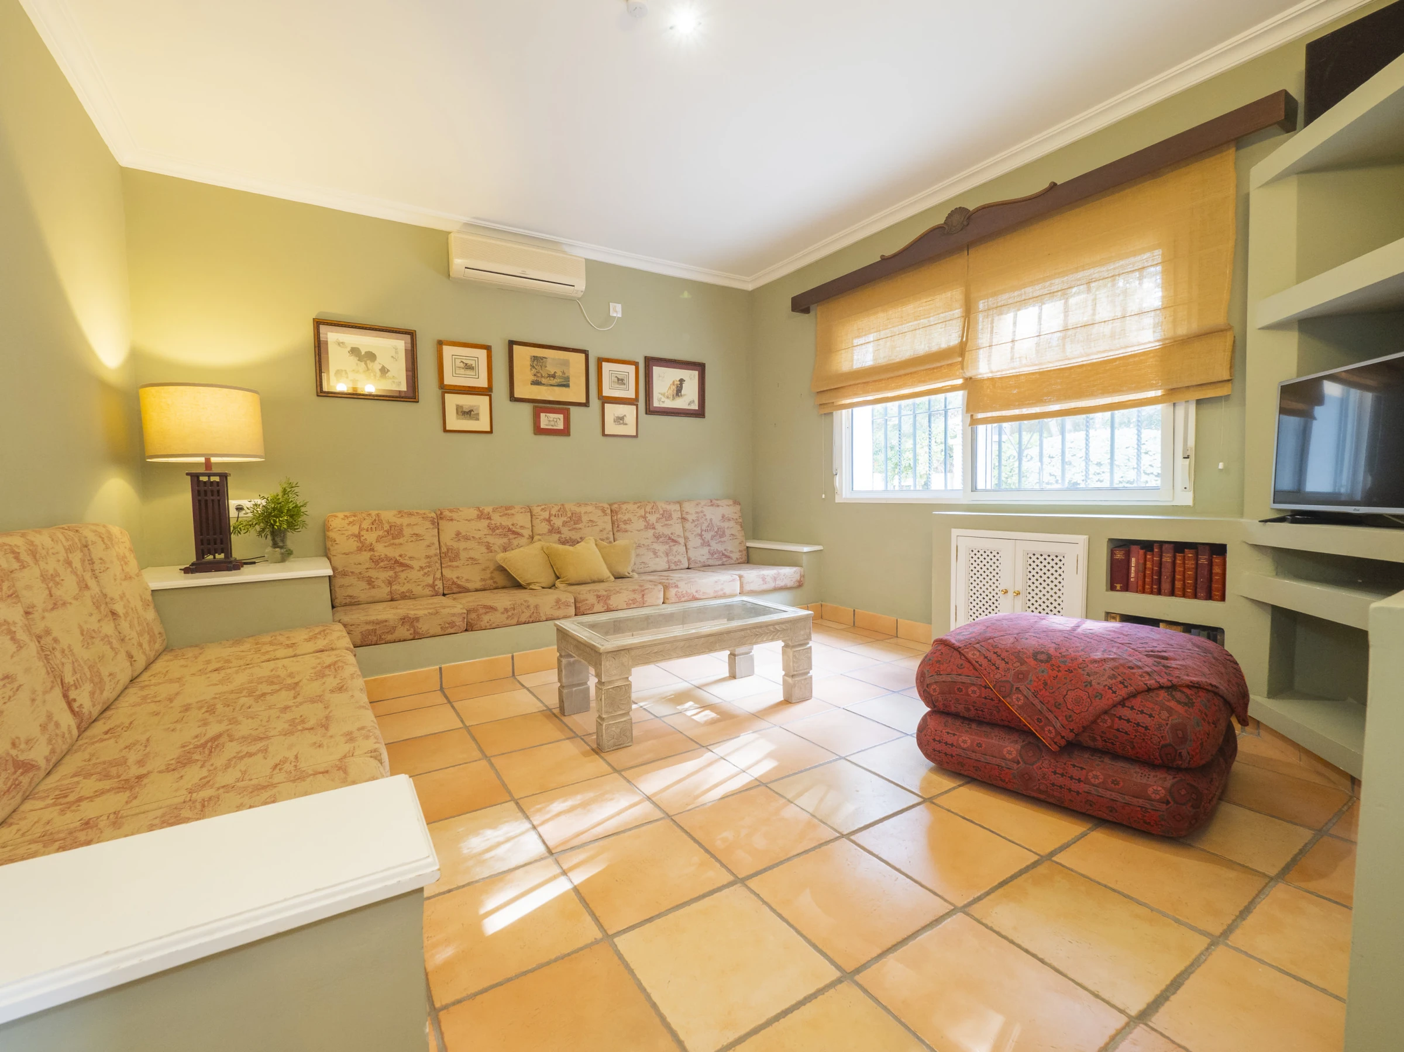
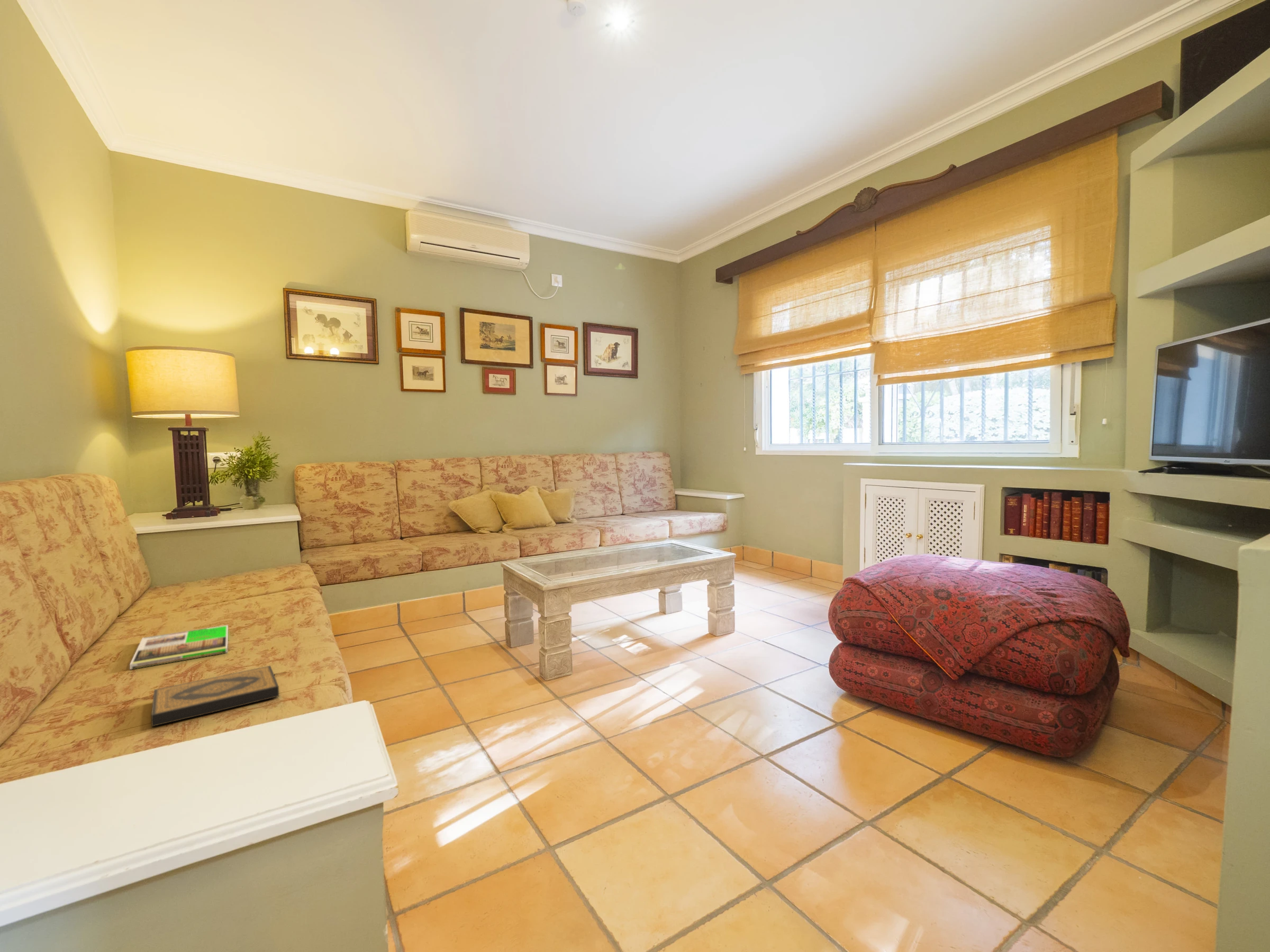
+ magazine (184, 645)
+ hardback book (217, 693)
